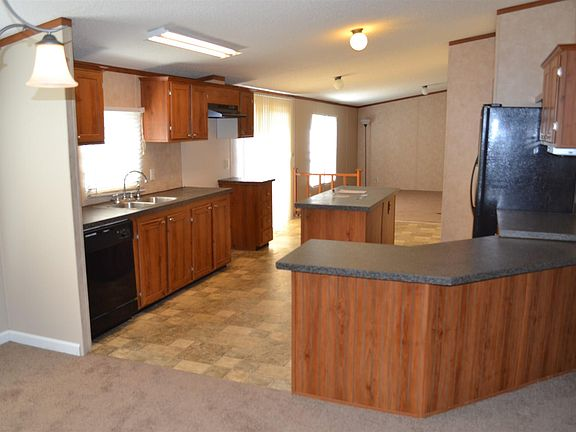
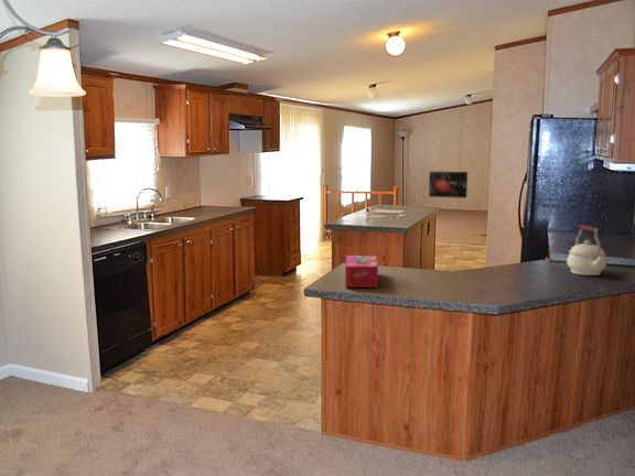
+ tissue box (360, 270)
+ wall art (448, 184)
+ kettle (589, 249)
